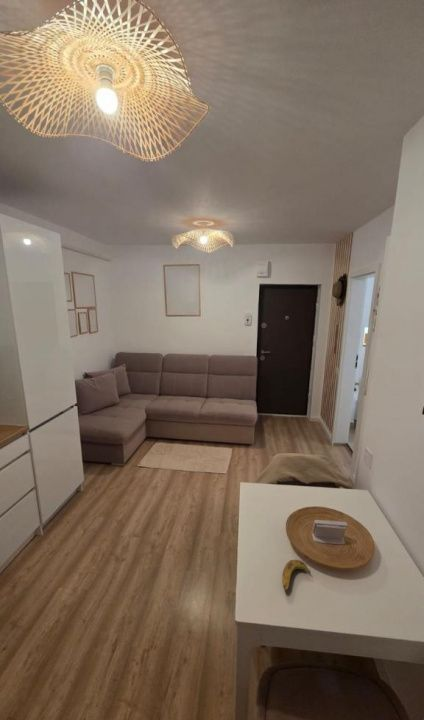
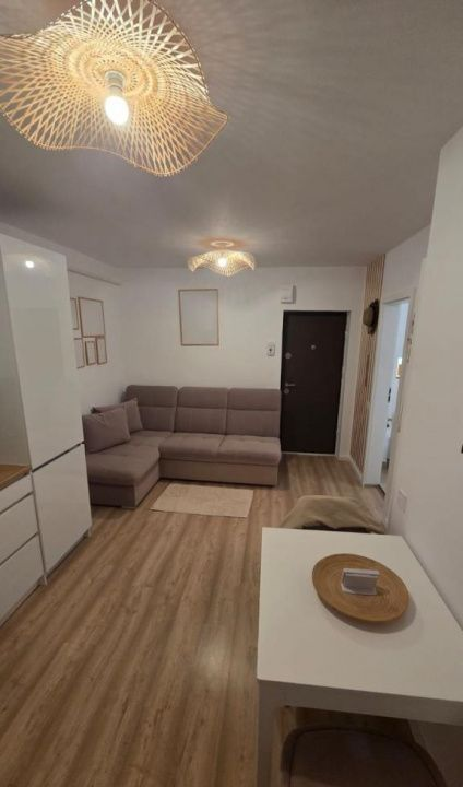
- banana (291, 573)
